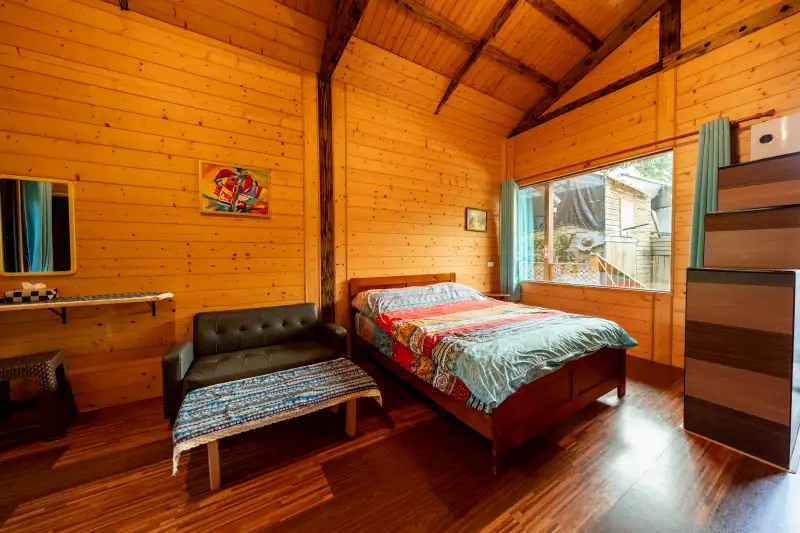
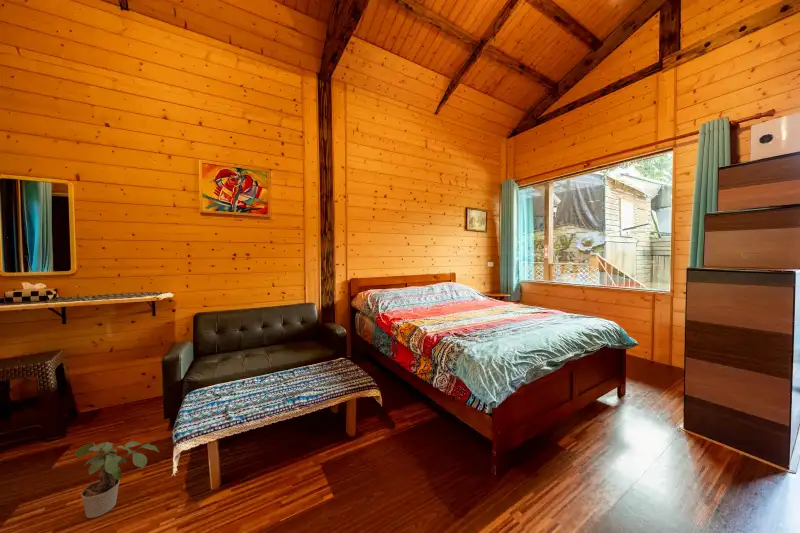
+ potted plant (112, 472)
